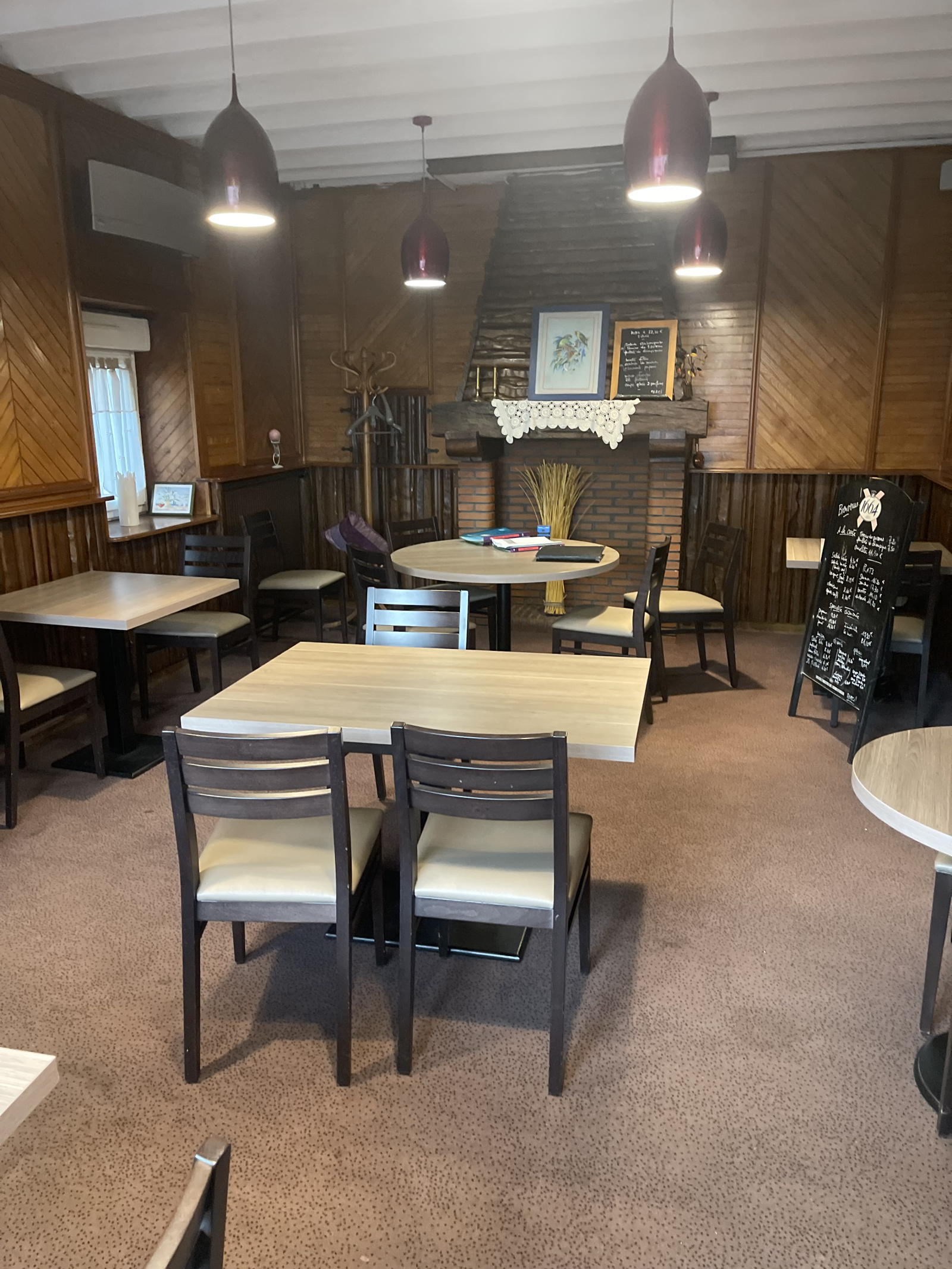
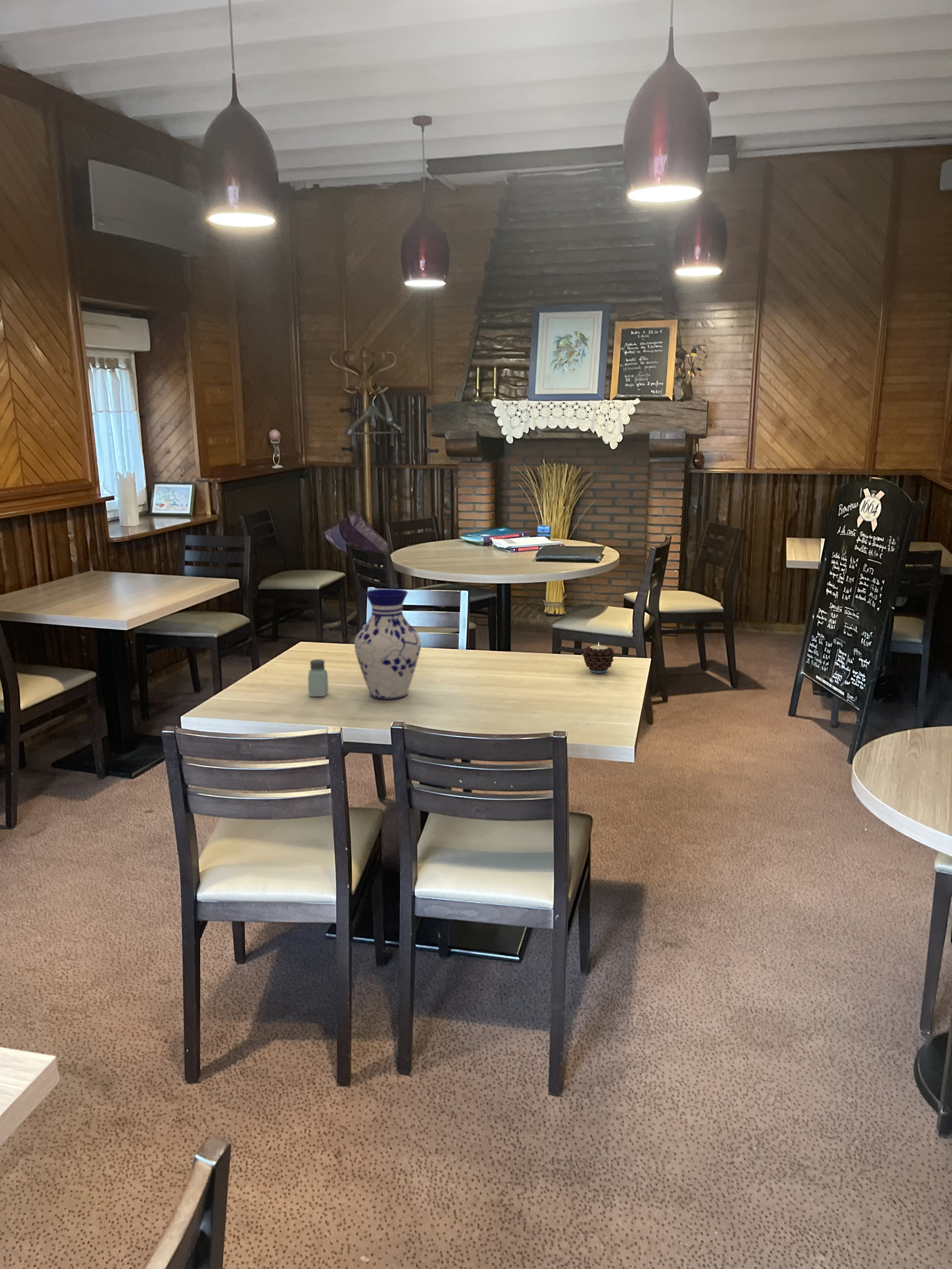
+ candle (599, 656)
+ saltshaker (318, 678)
+ vase (387, 644)
